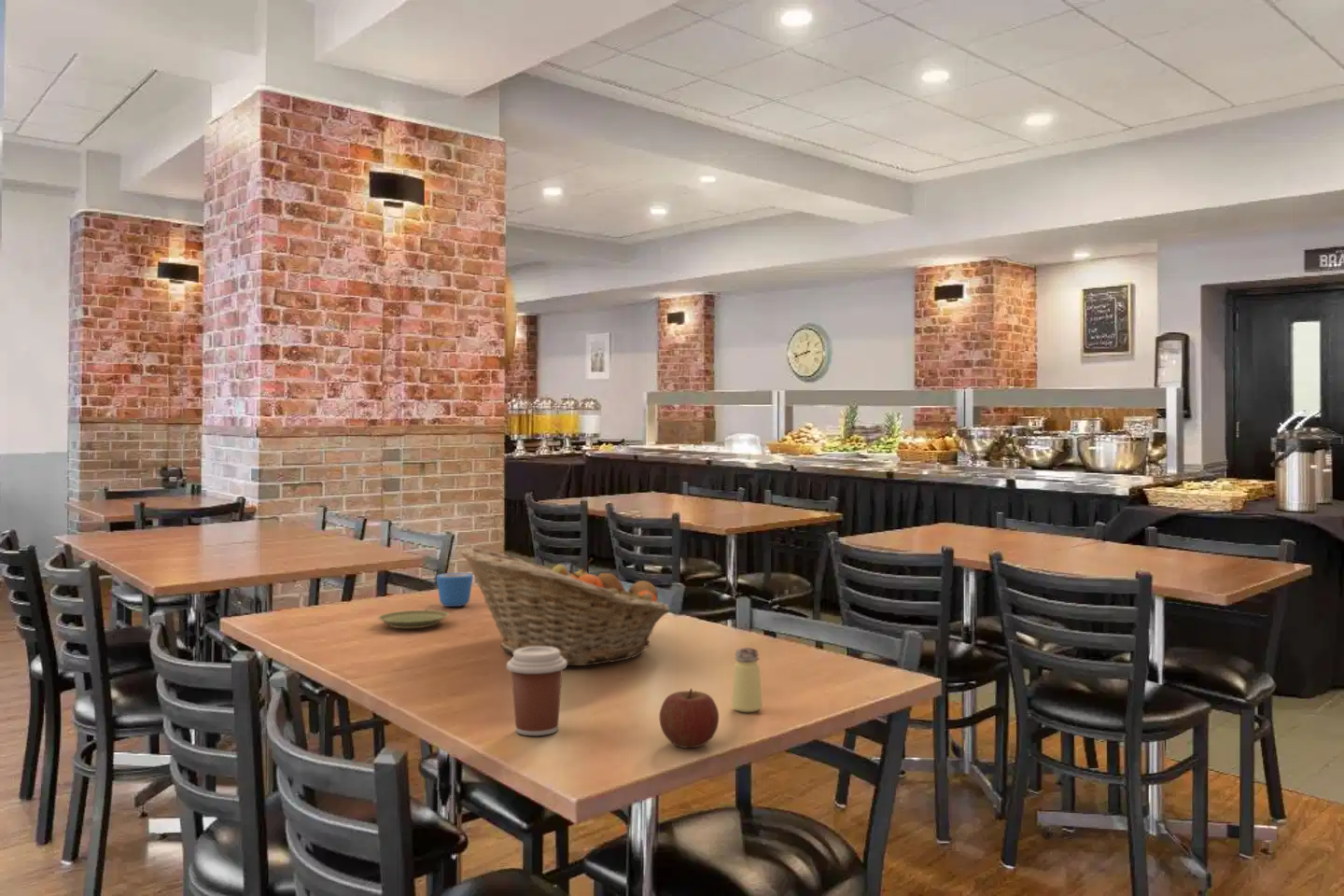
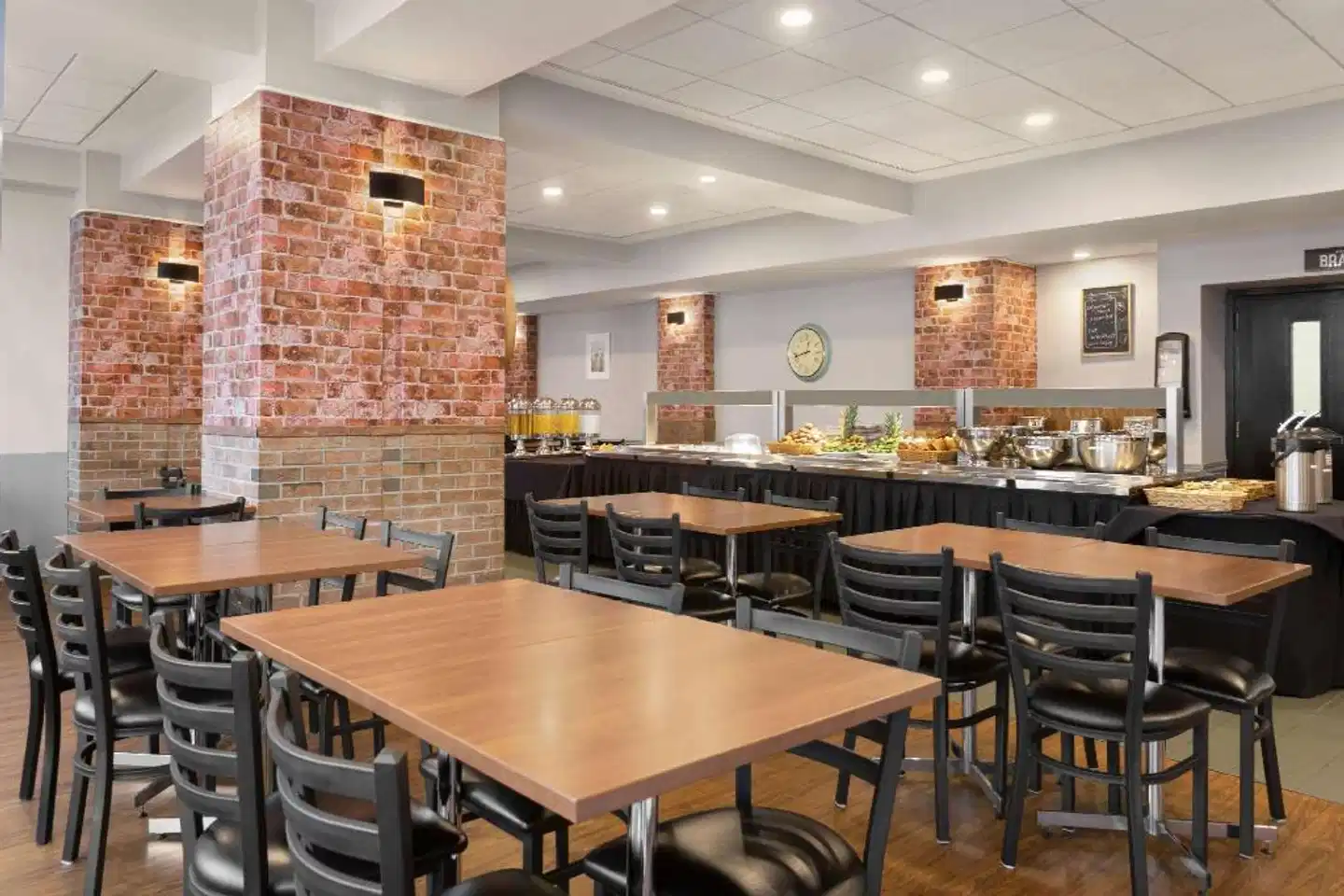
- apple (689, 716)
- fruit basket (563, 597)
- mug (453, 589)
- saltshaker (747, 679)
- plate (413, 620)
- coffee cup (537, 690)
